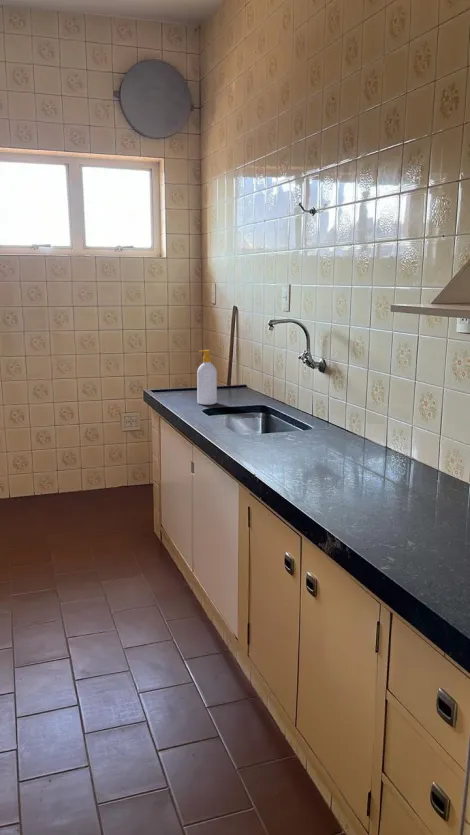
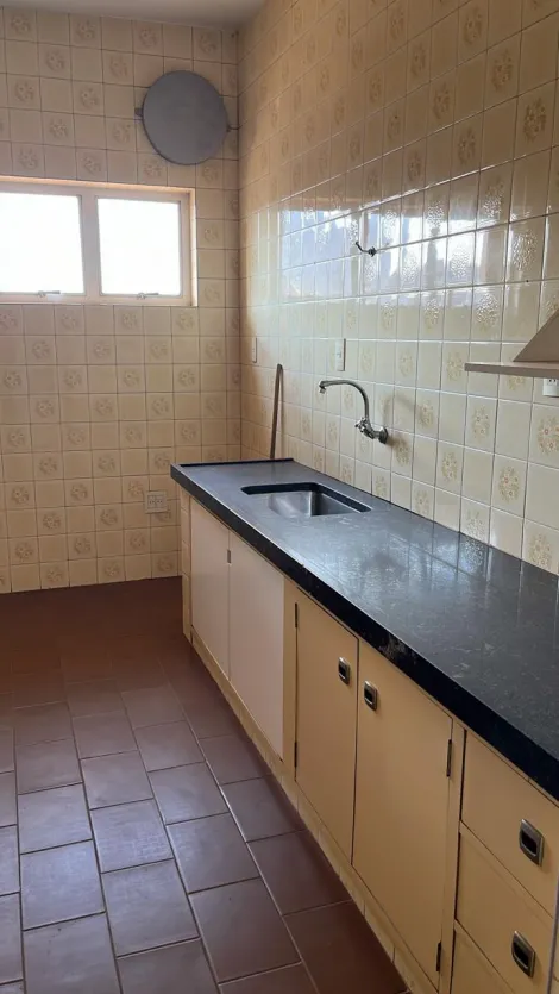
- soap bottle (206, 376)
